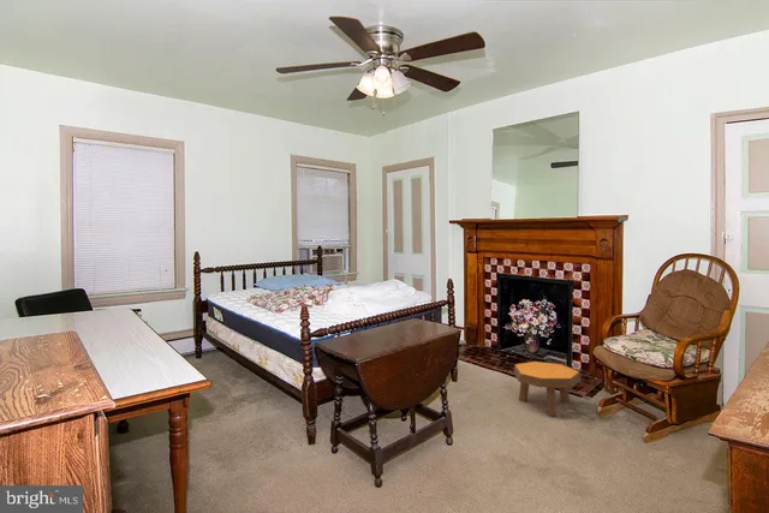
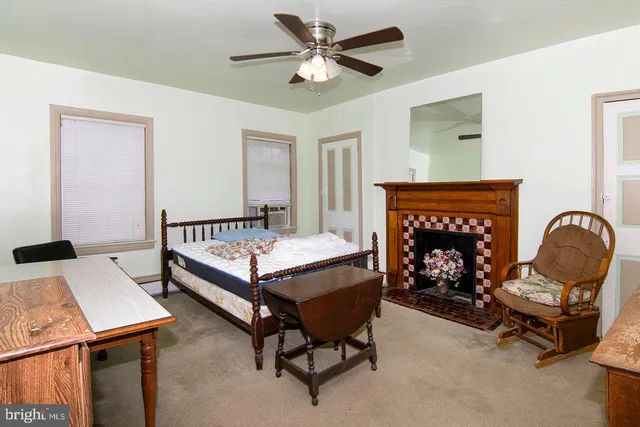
- footstool (544, 386)
